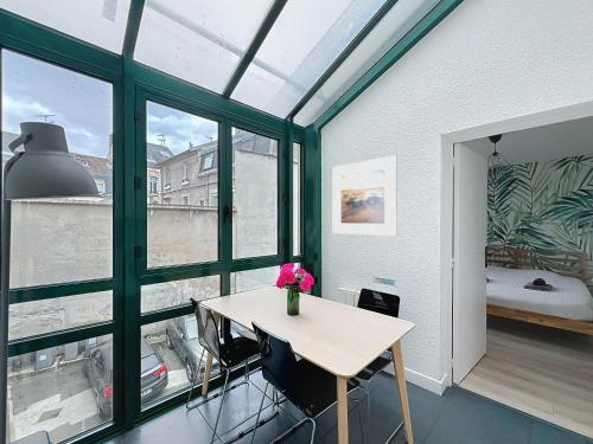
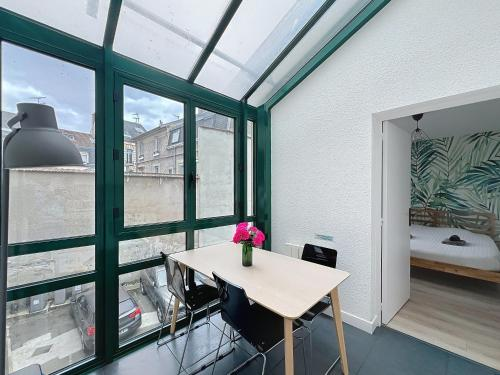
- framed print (361, 198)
